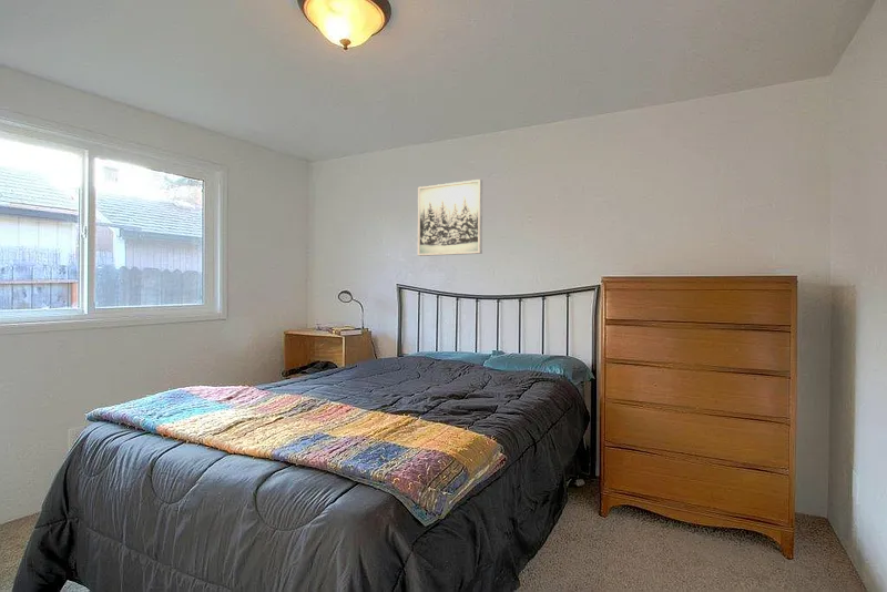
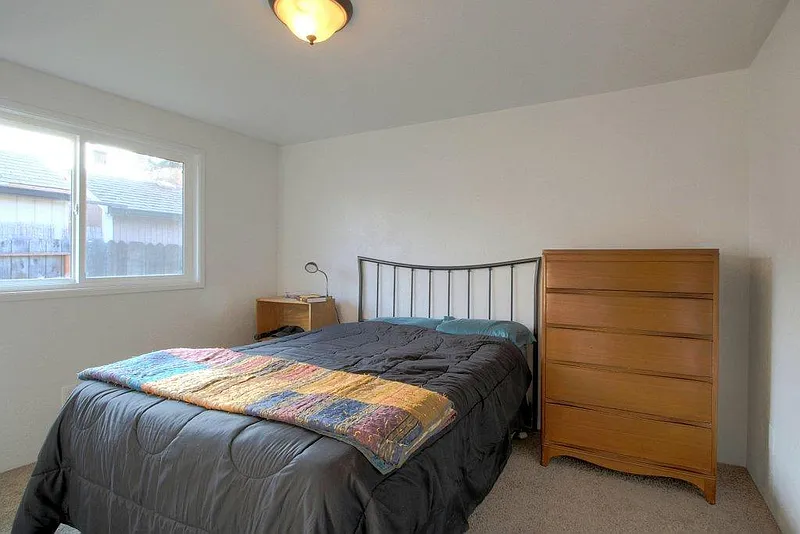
- wall art (448, 218)
